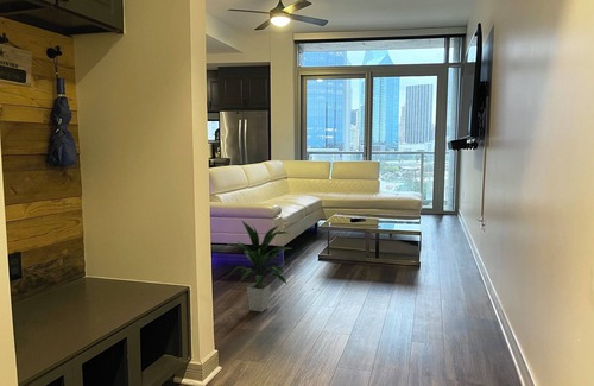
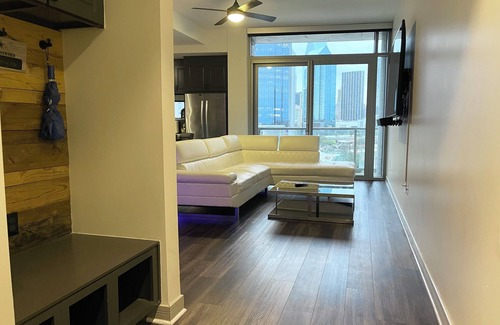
- indoor plant (261, 265)
